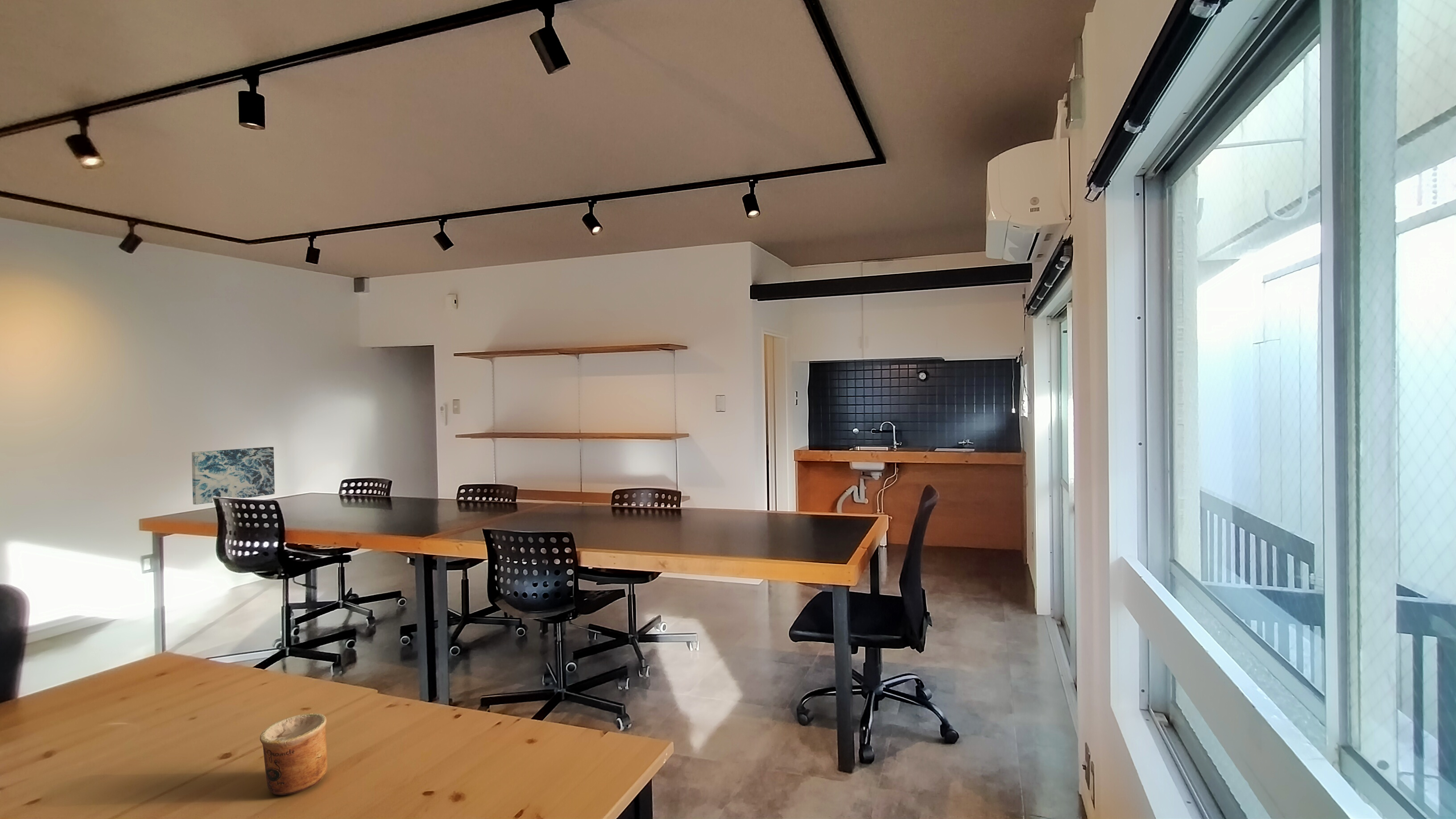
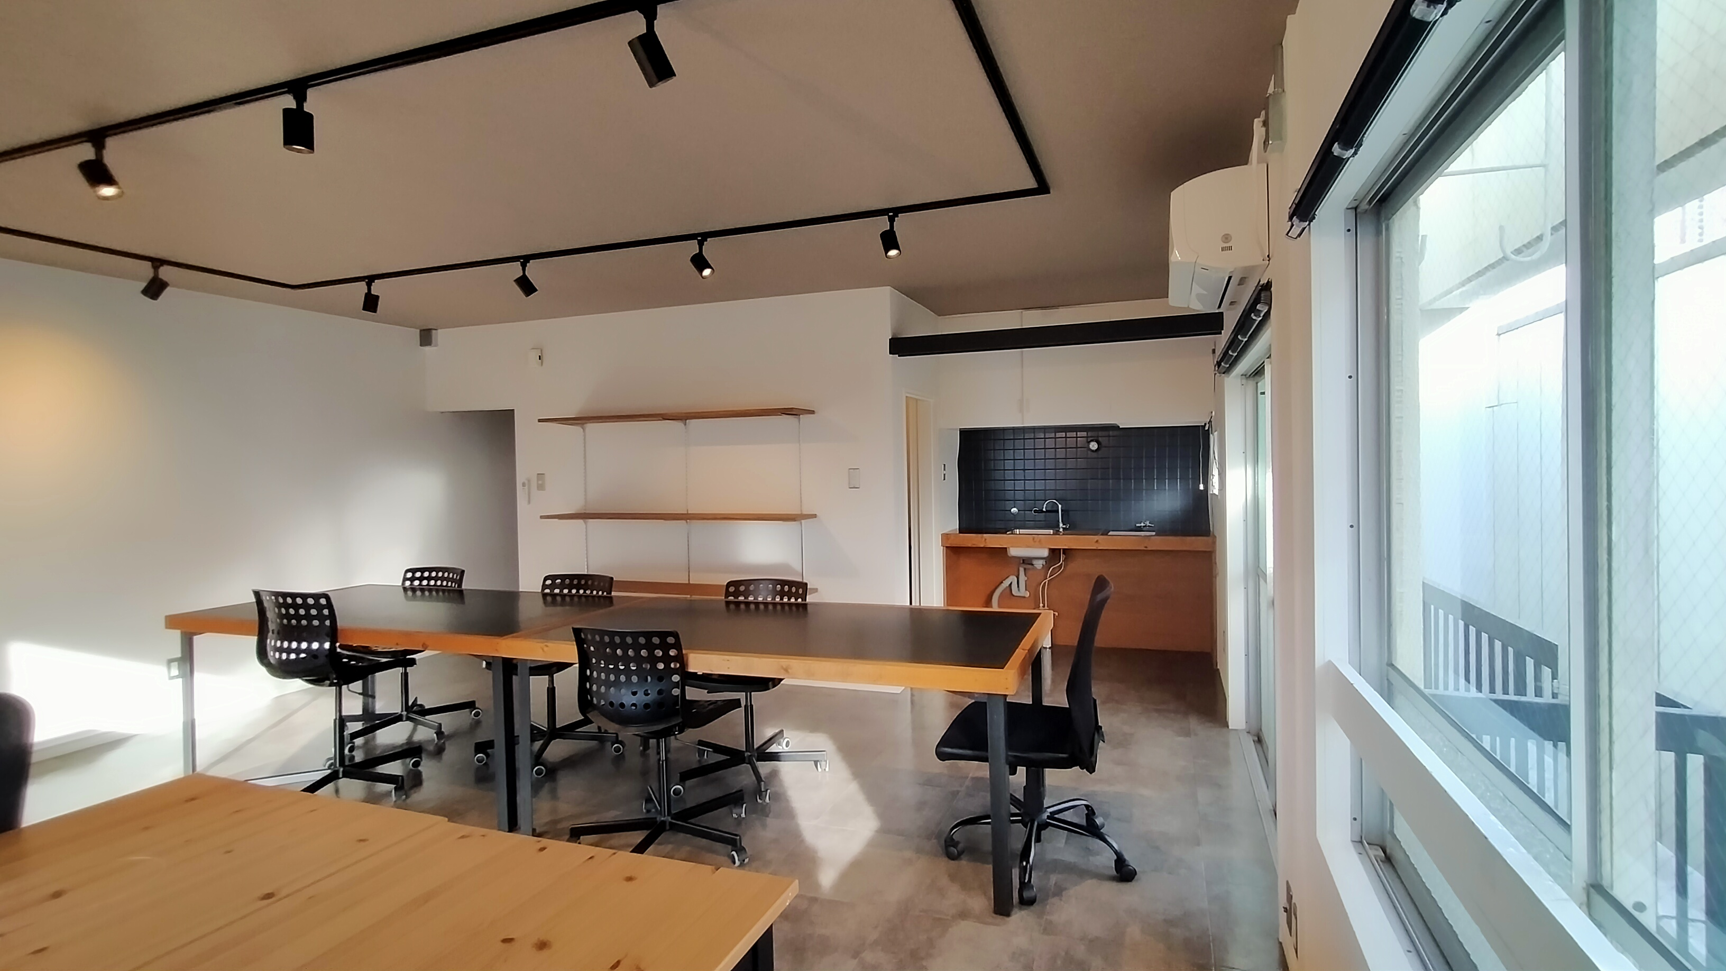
- wall art (235, 474)
- cup (294, 755)
